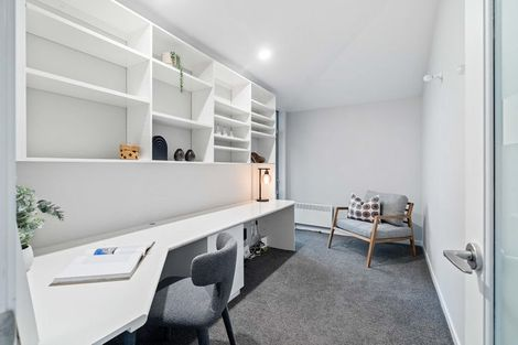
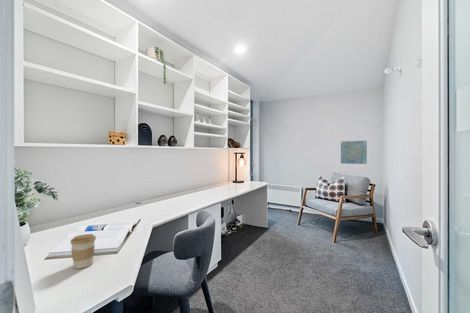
+ wall art (353, 152)
+ coffee cup (83, 249)
